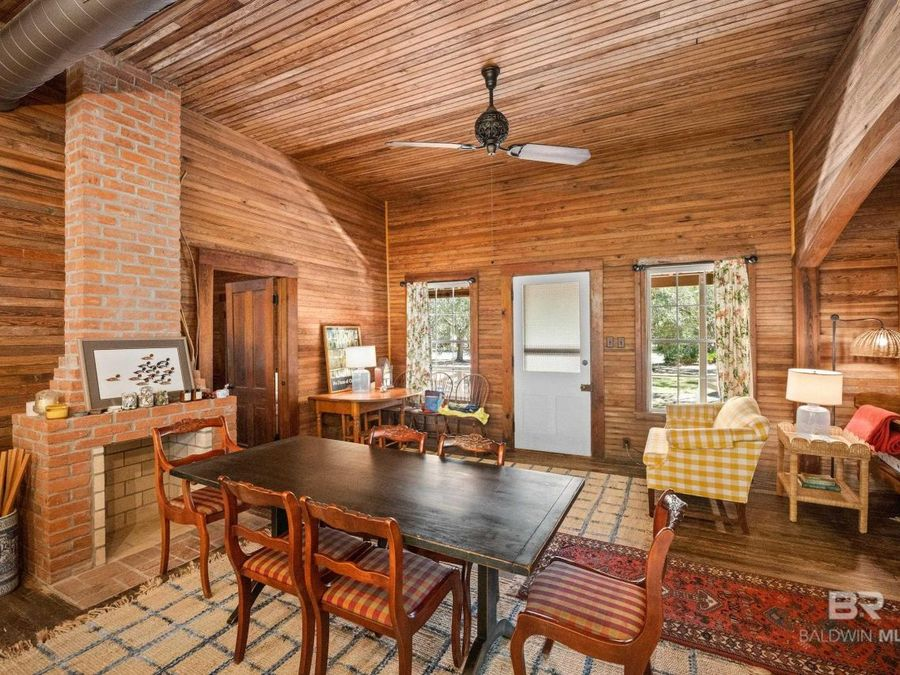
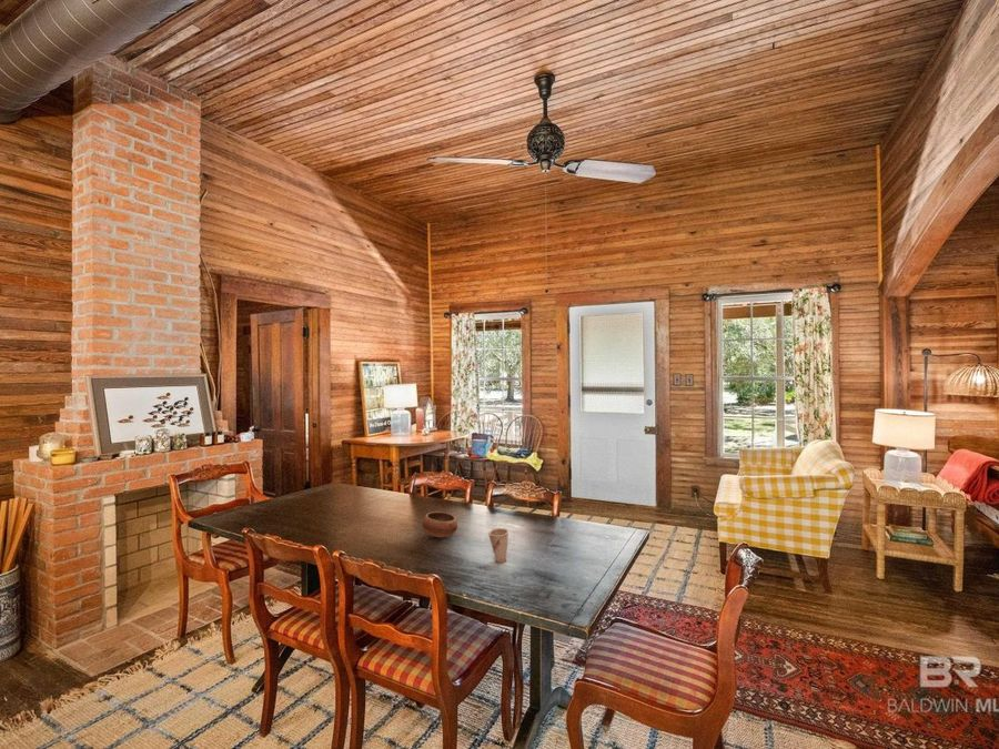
+ bowl (440, 525)
+ cup (498, 546)
